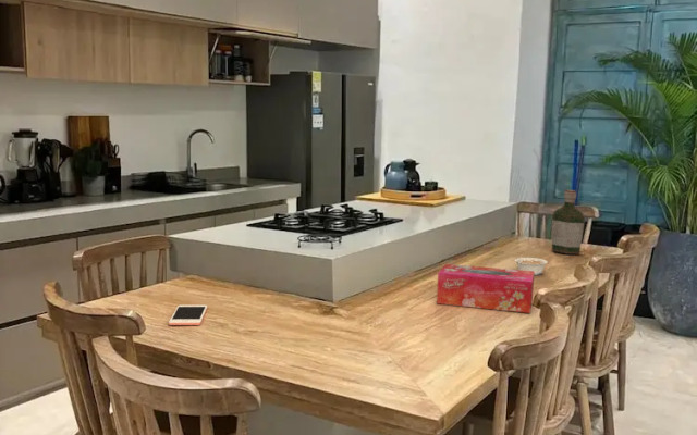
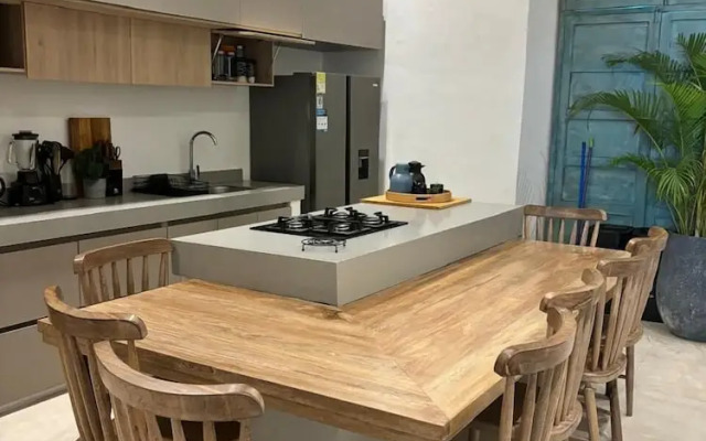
- legume (529, 265)
- bottle (567, 221)
- tissue box (486, 287)
- cell phone (188, 314)
